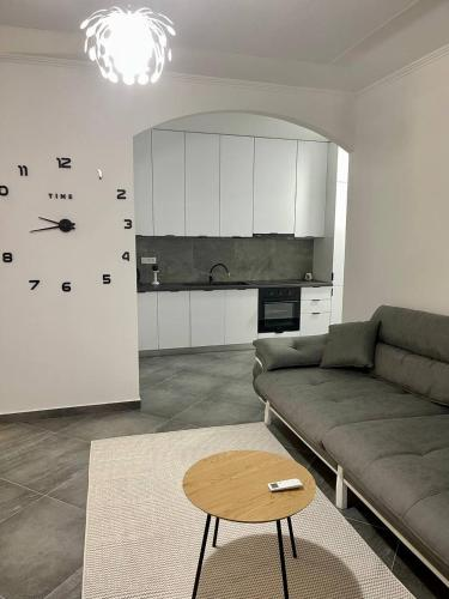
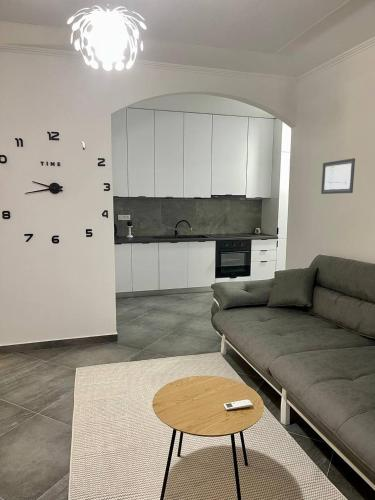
+ wall art (337, 177)
